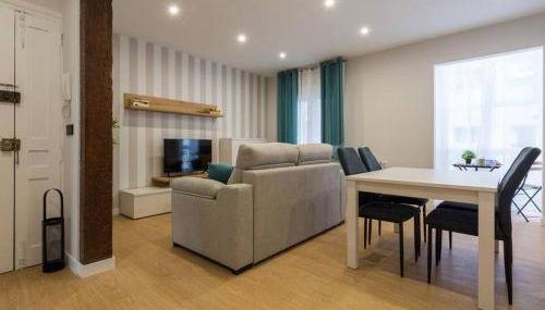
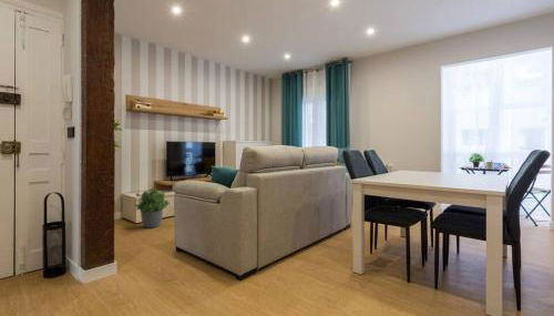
+ potted plant (152, 206)
